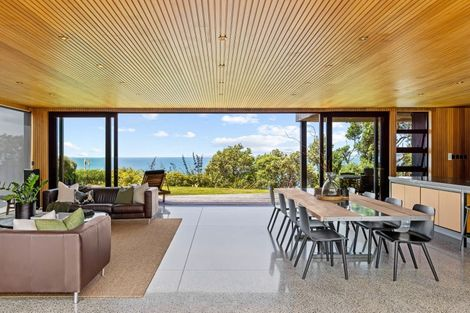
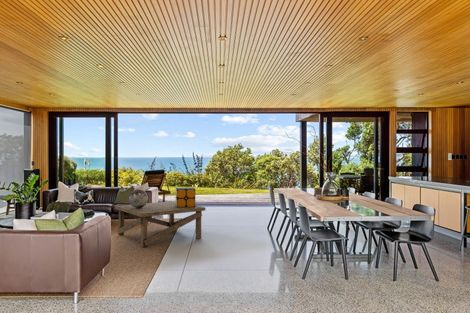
+ coffee table (159, 221)
+ reflective sphere (138, 198)
+ puzzle cube (185, 197)
